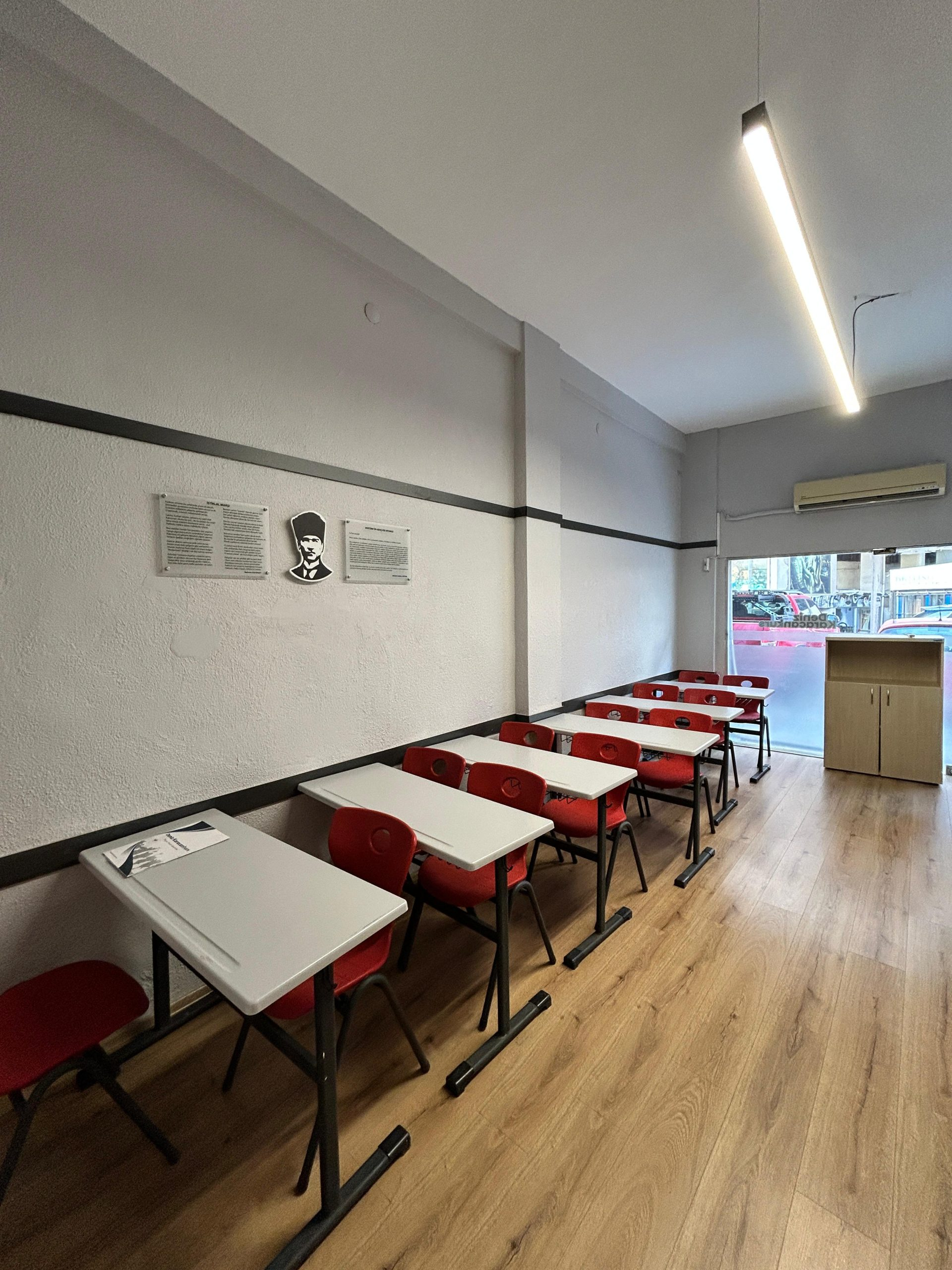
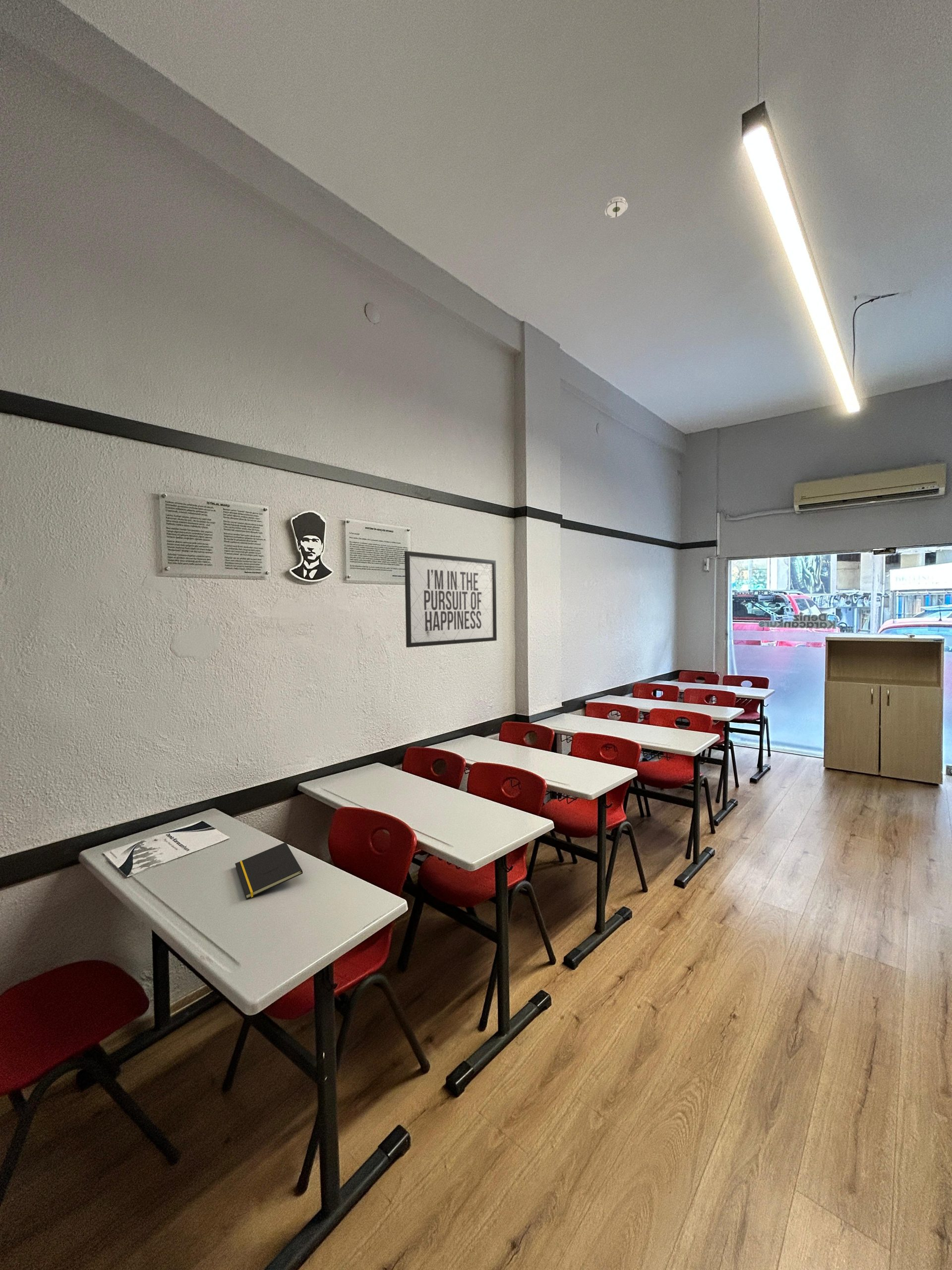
+ mirror (455, 600)
+ notepad (268, 868)
+ smoke detector (615, 207)
